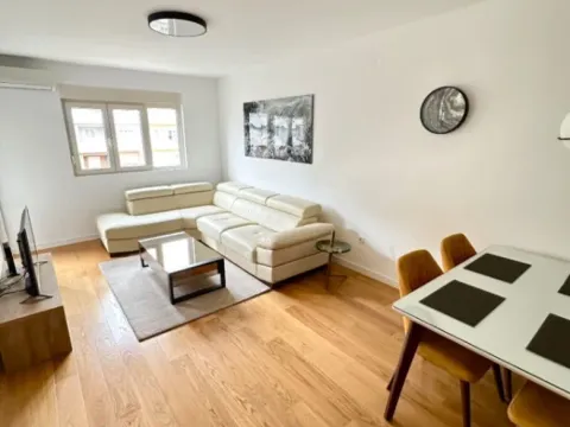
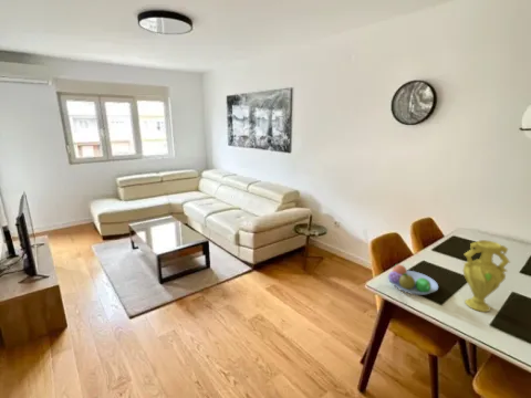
+ vase (482, 274)
+ fruit bowl (413, 277)
